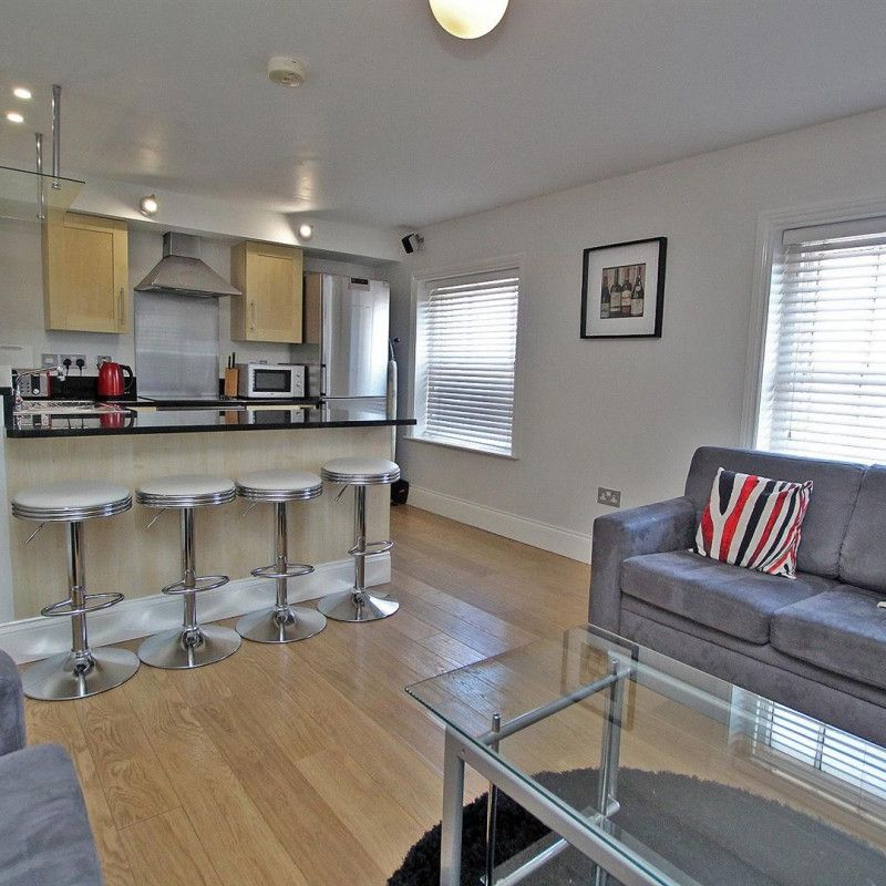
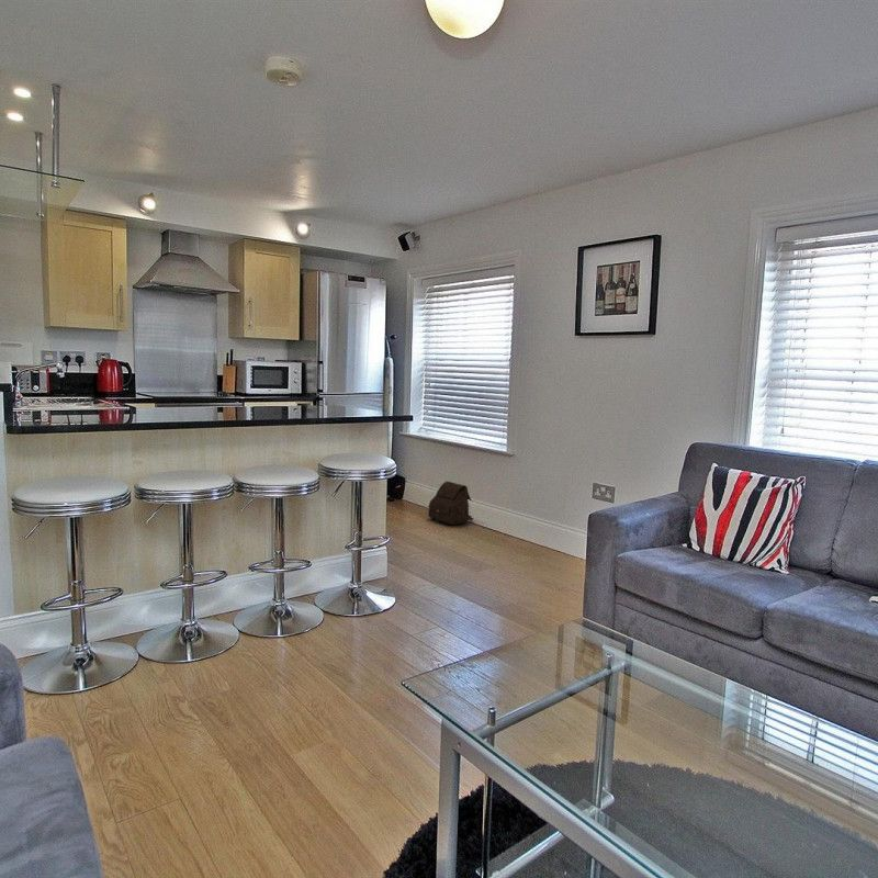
+ satchel (452, 502)
